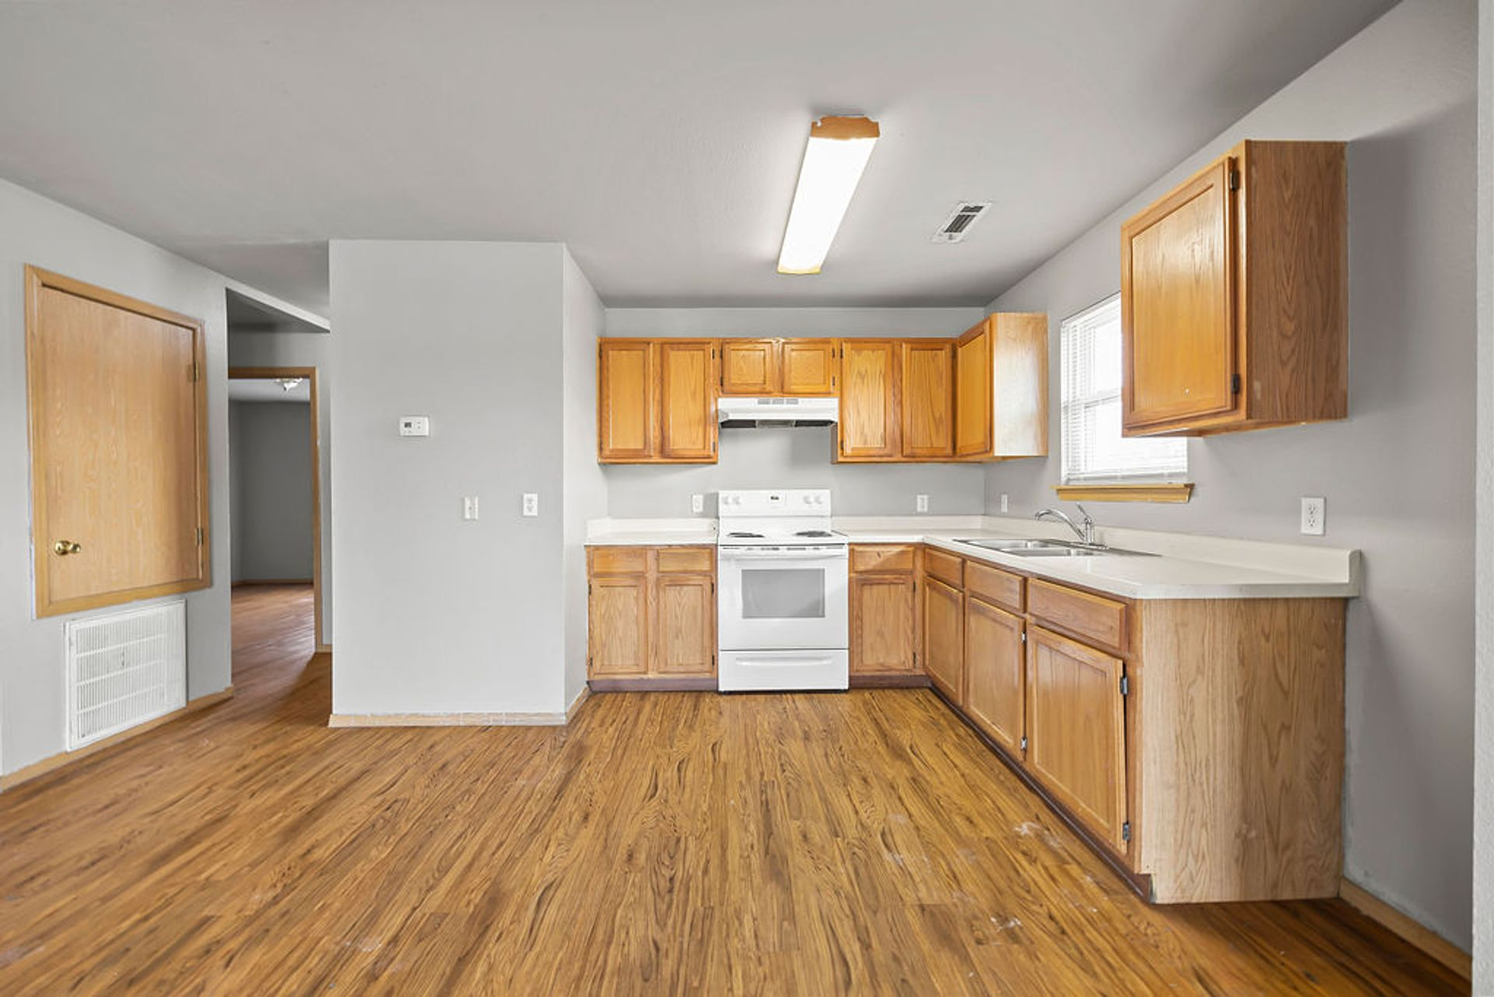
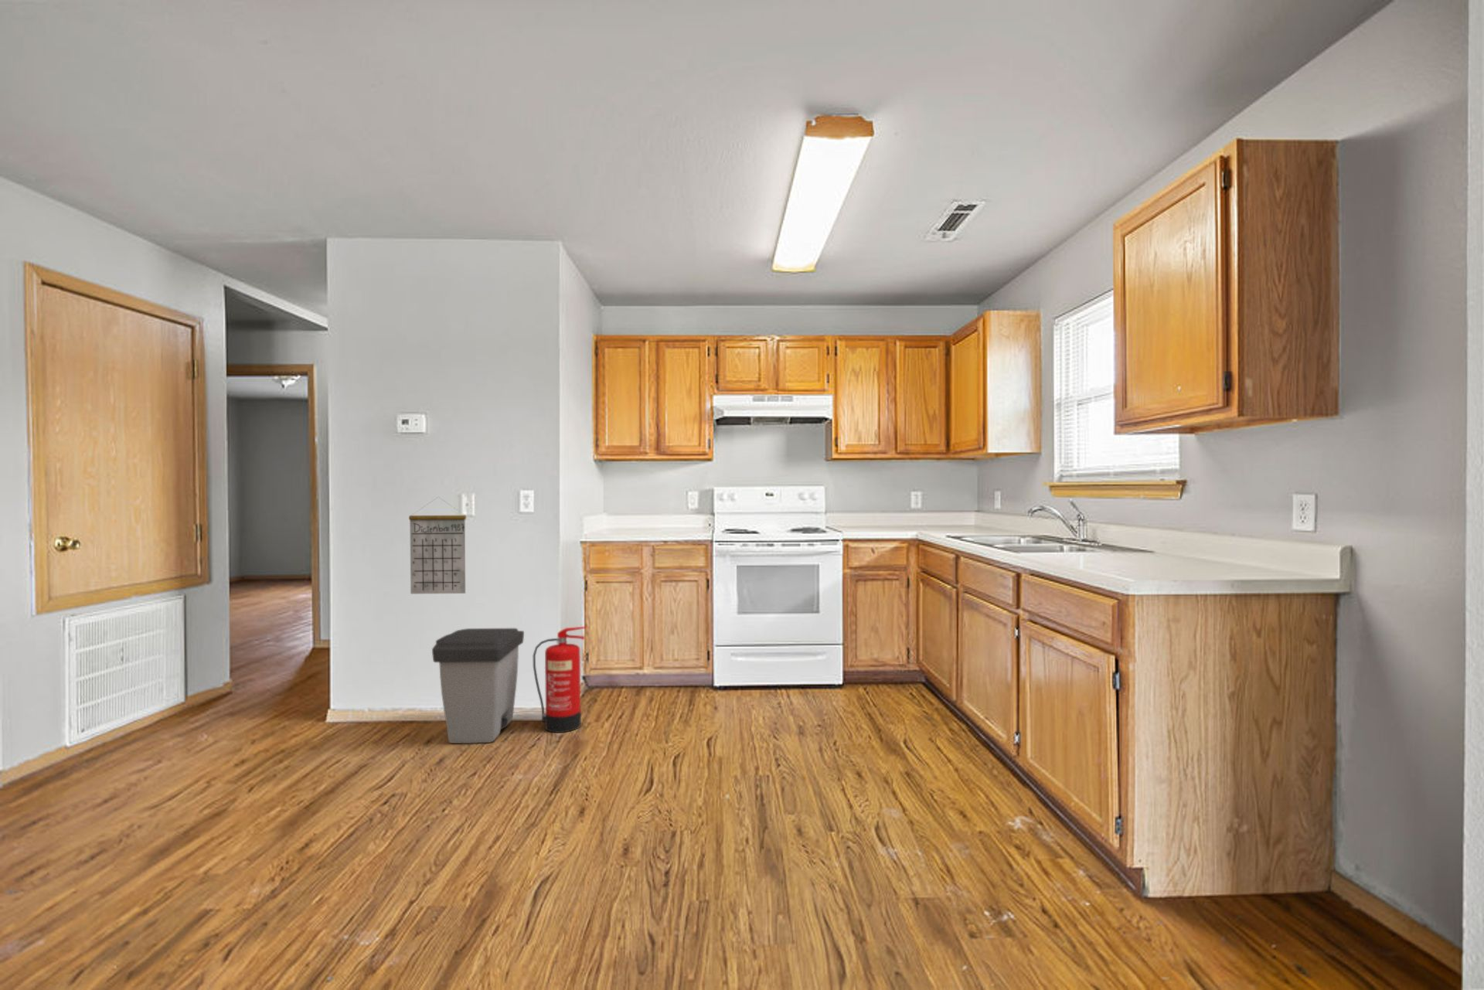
+ trash can (478, 683)
+ fire extinguisher (559, 676)
+ calendar (438, 545)
